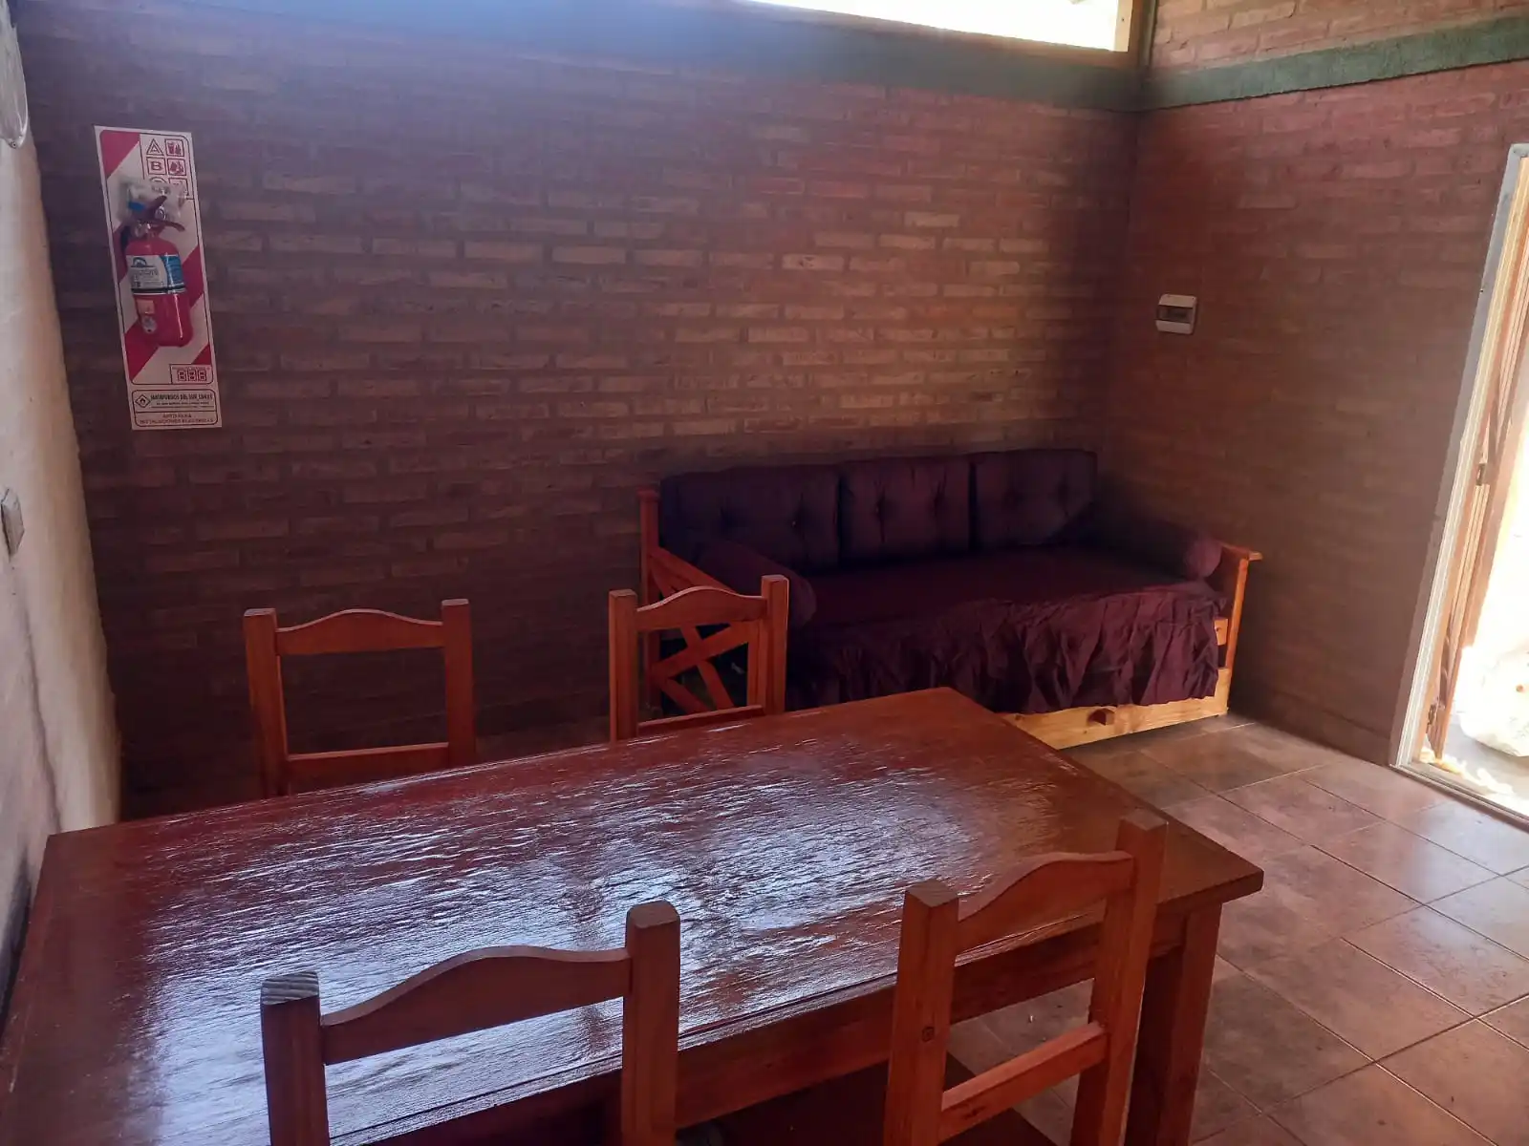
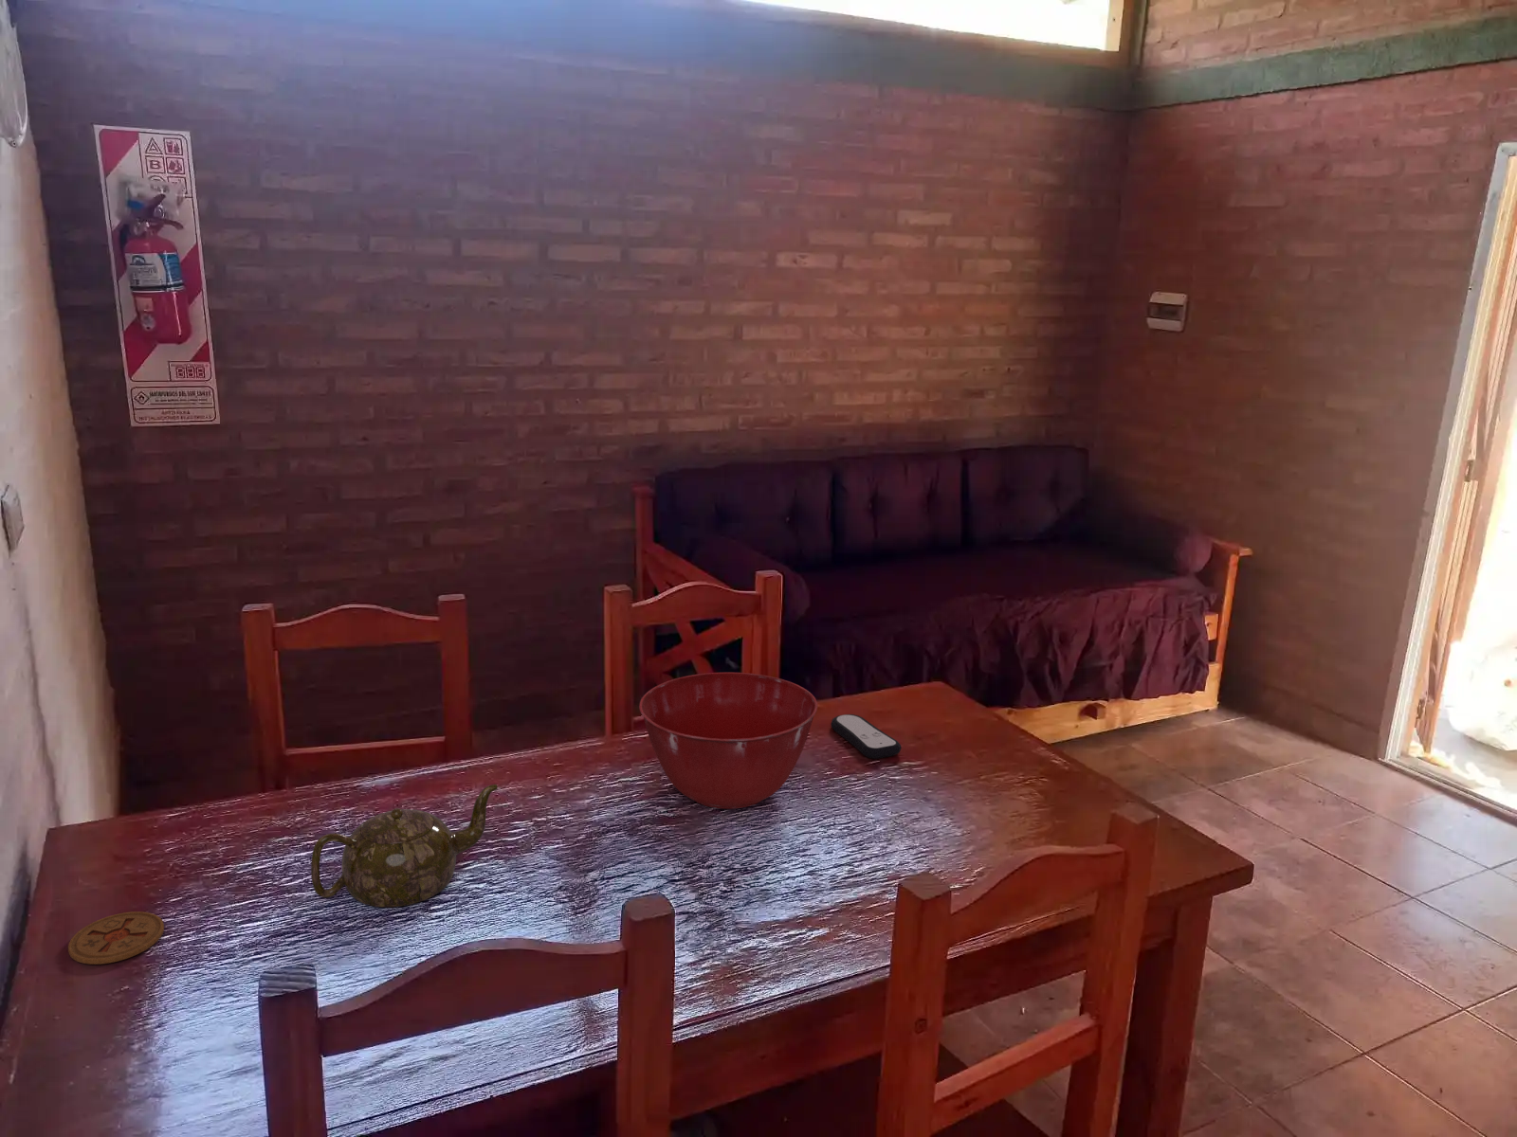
+ teapot (409, 842)
+ coaster (117, 936)
+ remote control (862, 735)
+ mixing bowl (727, 745)
